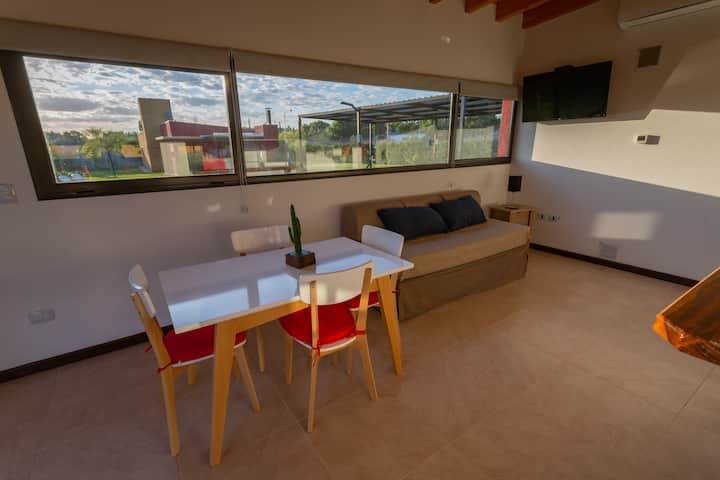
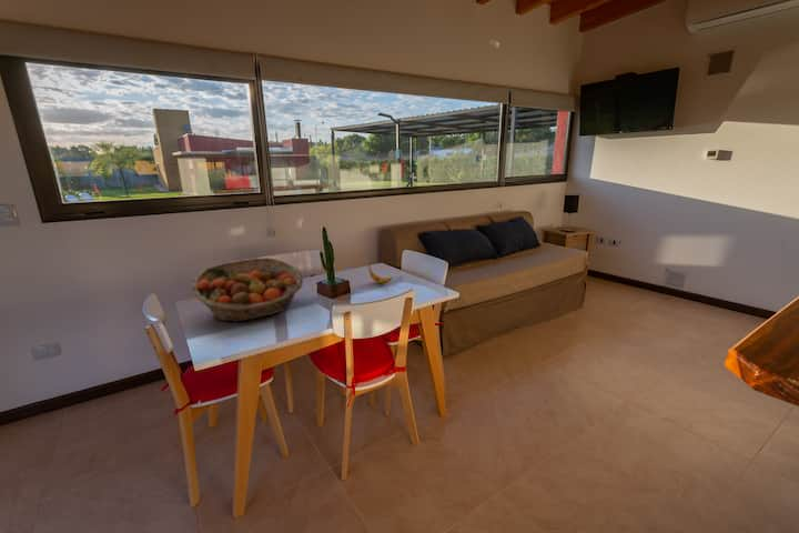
+ fruit basket (251, 288)
+ banana (378, 276)
